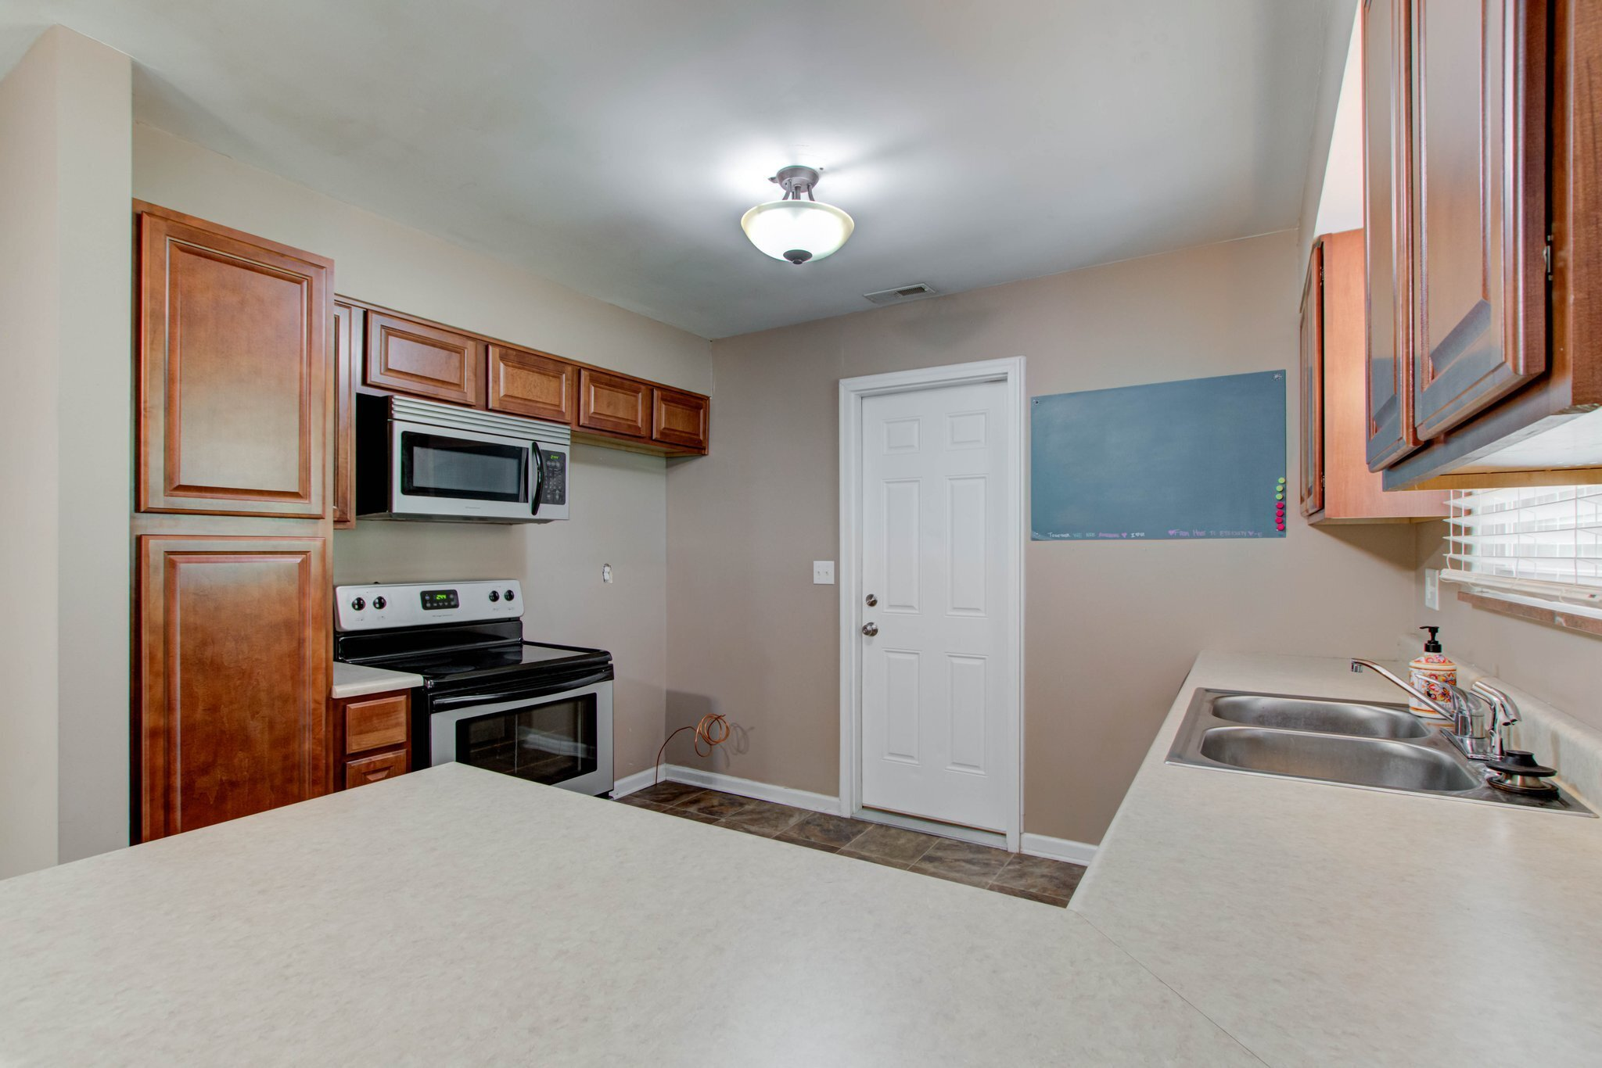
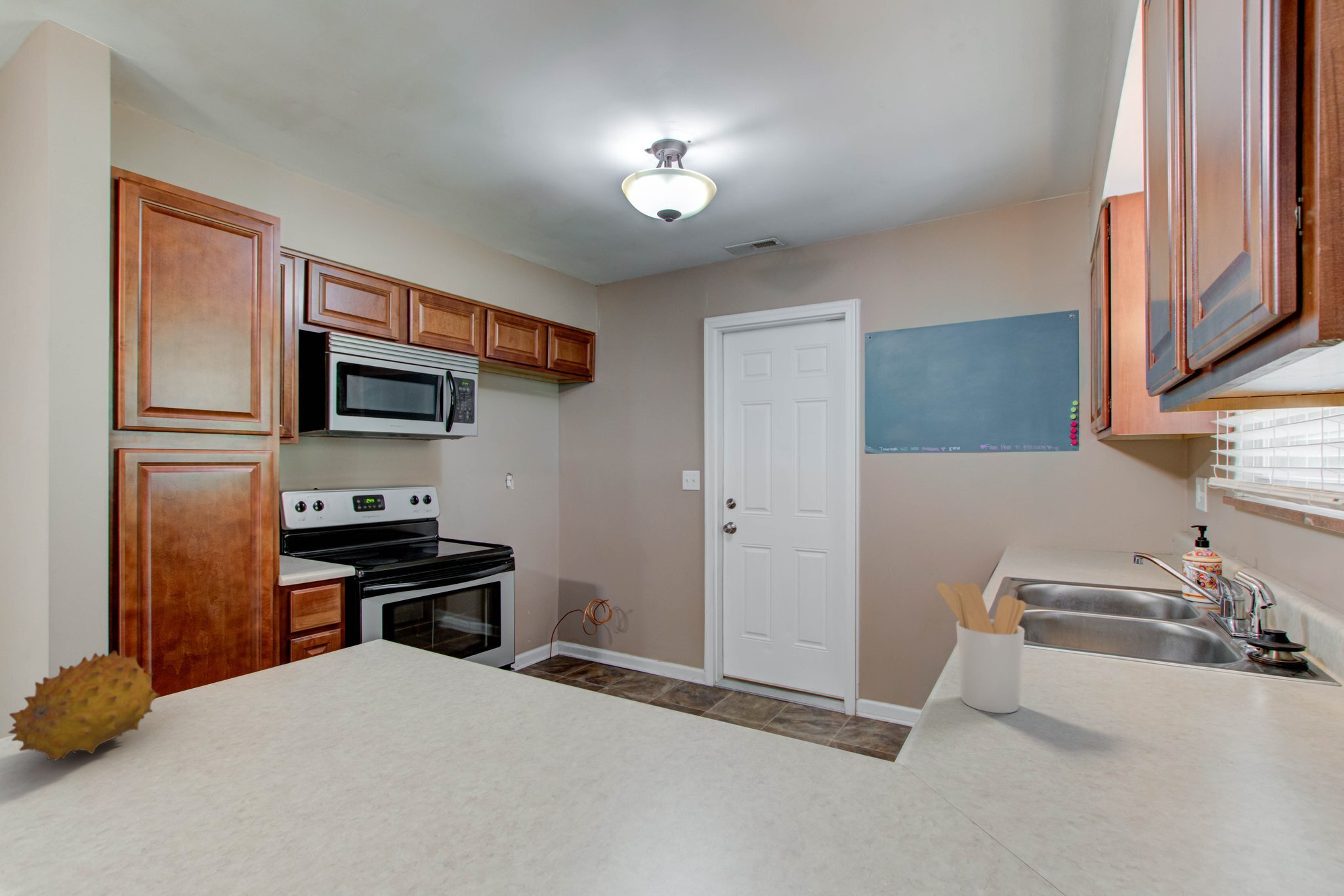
+ fruit (87, 704)
+ utensil holder (978, 641)
